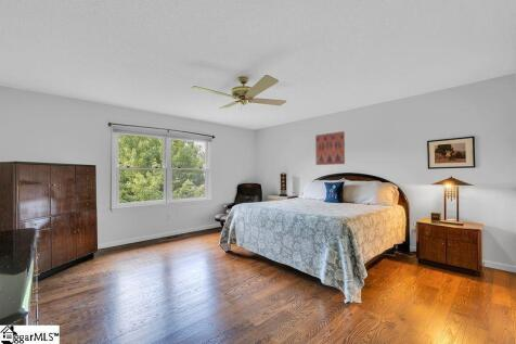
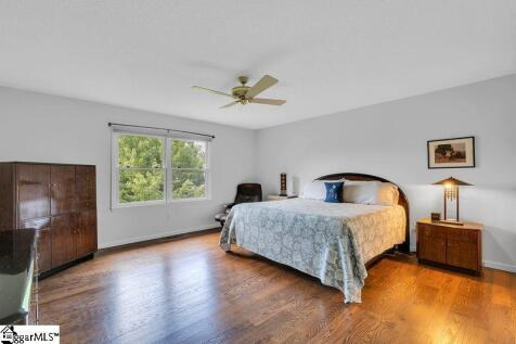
- wall art (330, 149)
